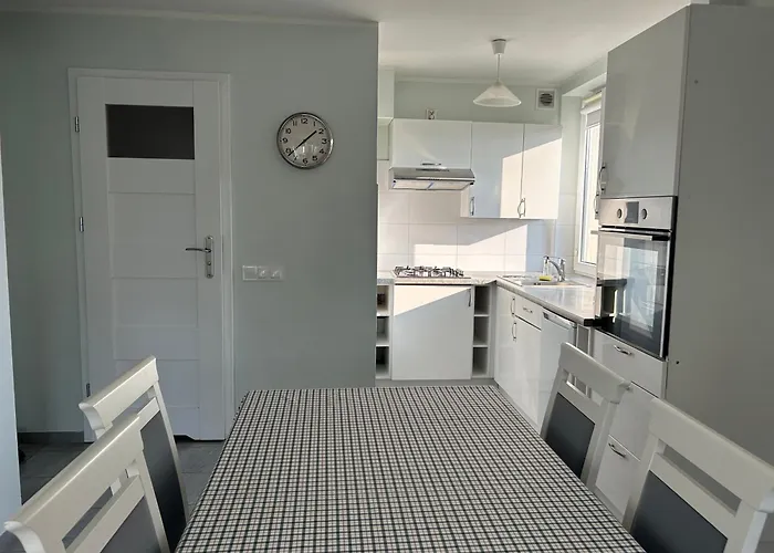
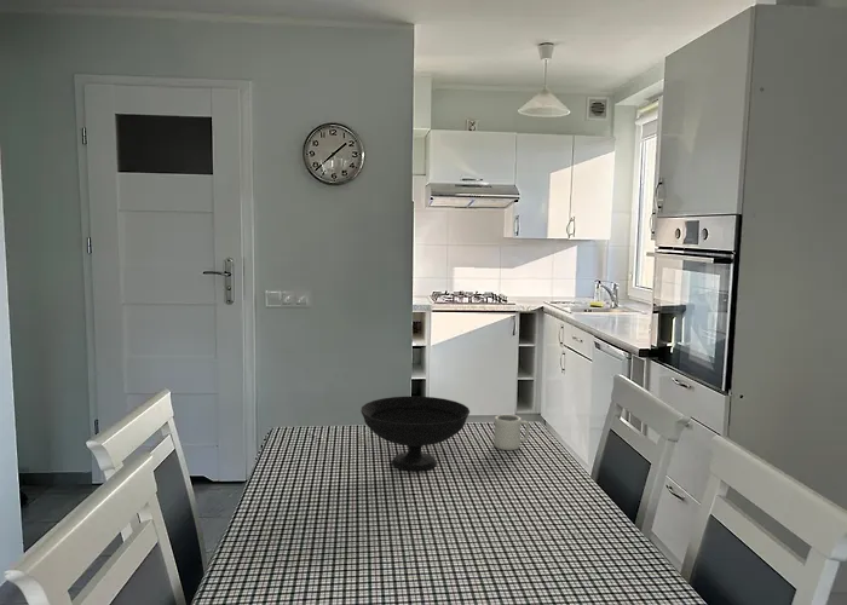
+ bowl (414, 436)
+ cup (511, 432)
